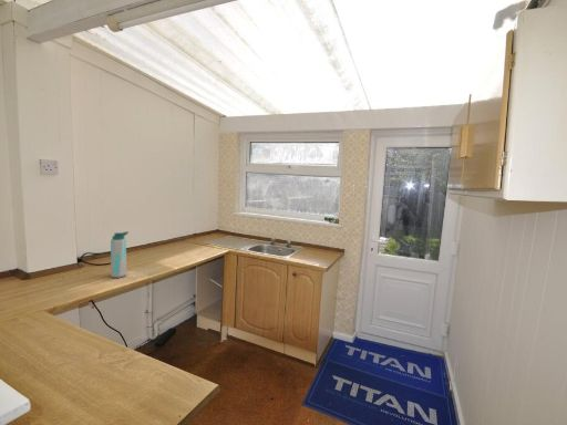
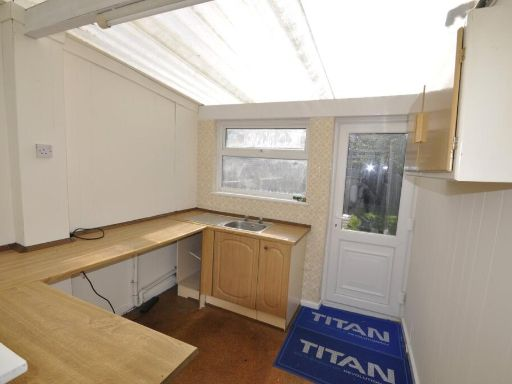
- water bottle (120, 253)
